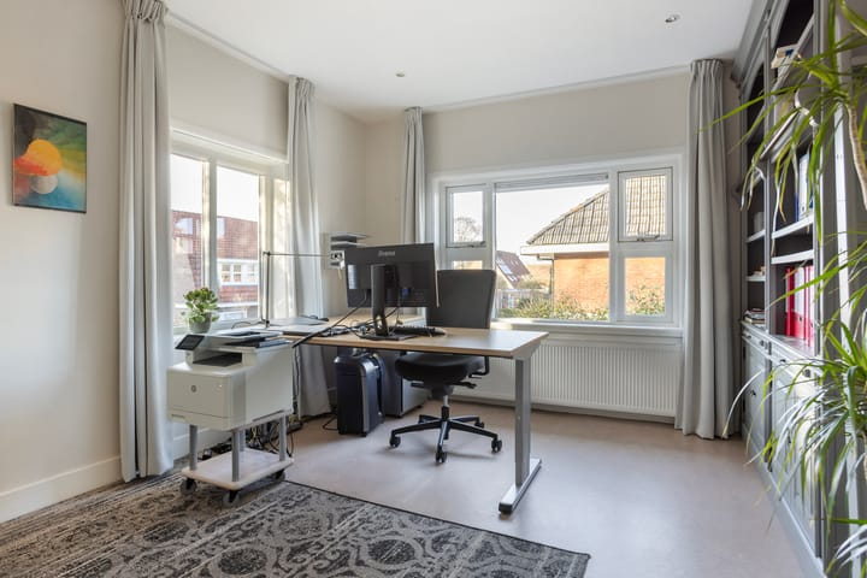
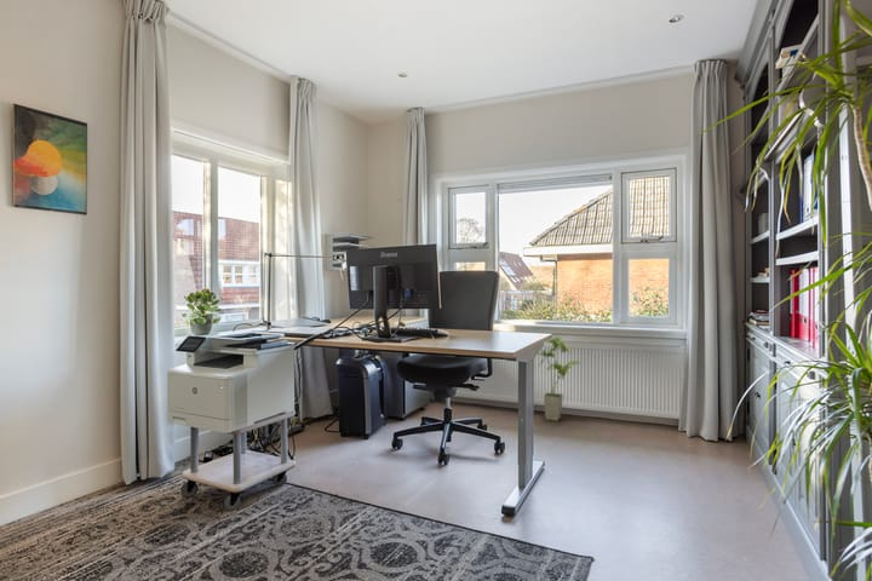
+ house plant (558, 378)
